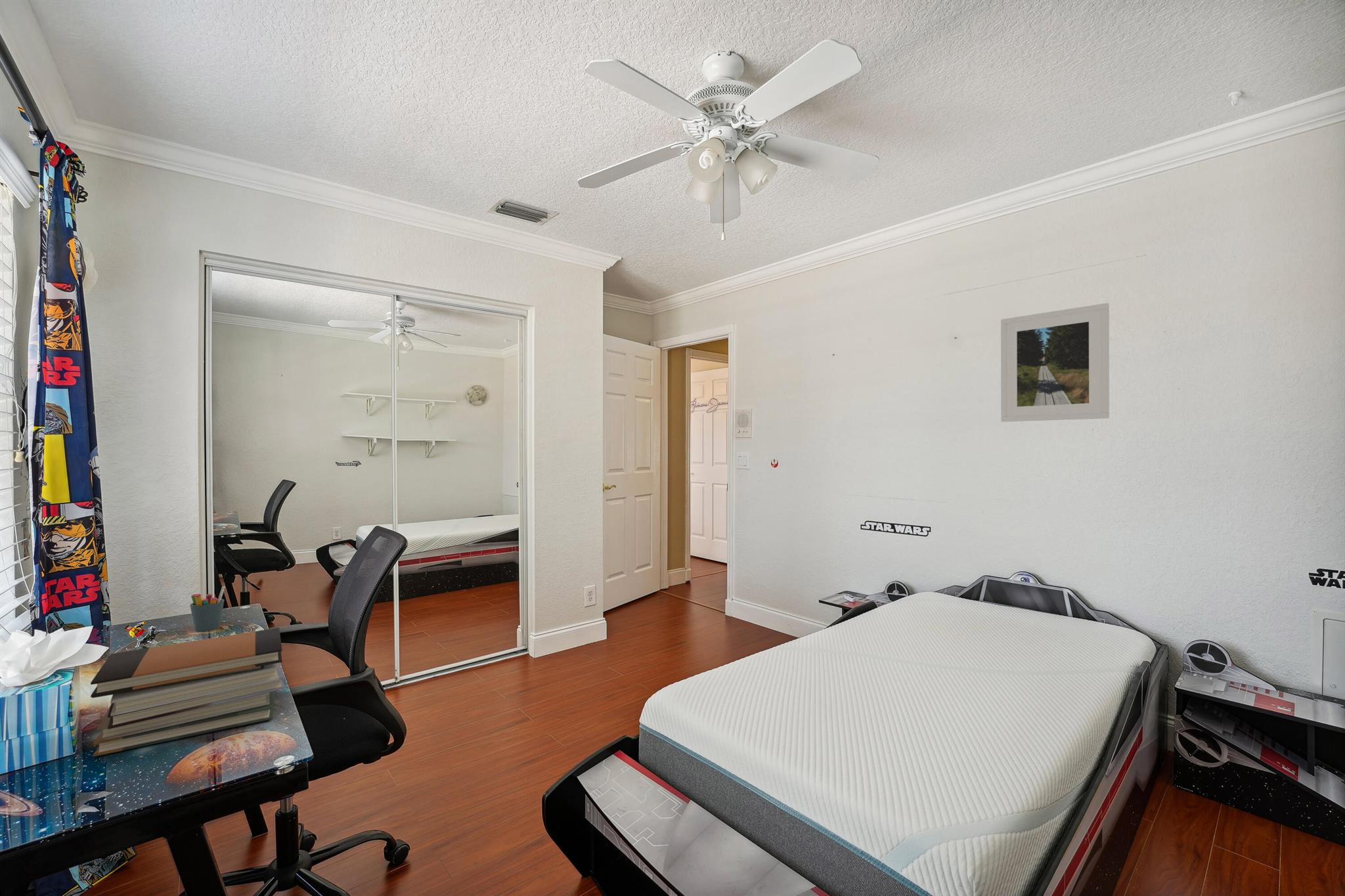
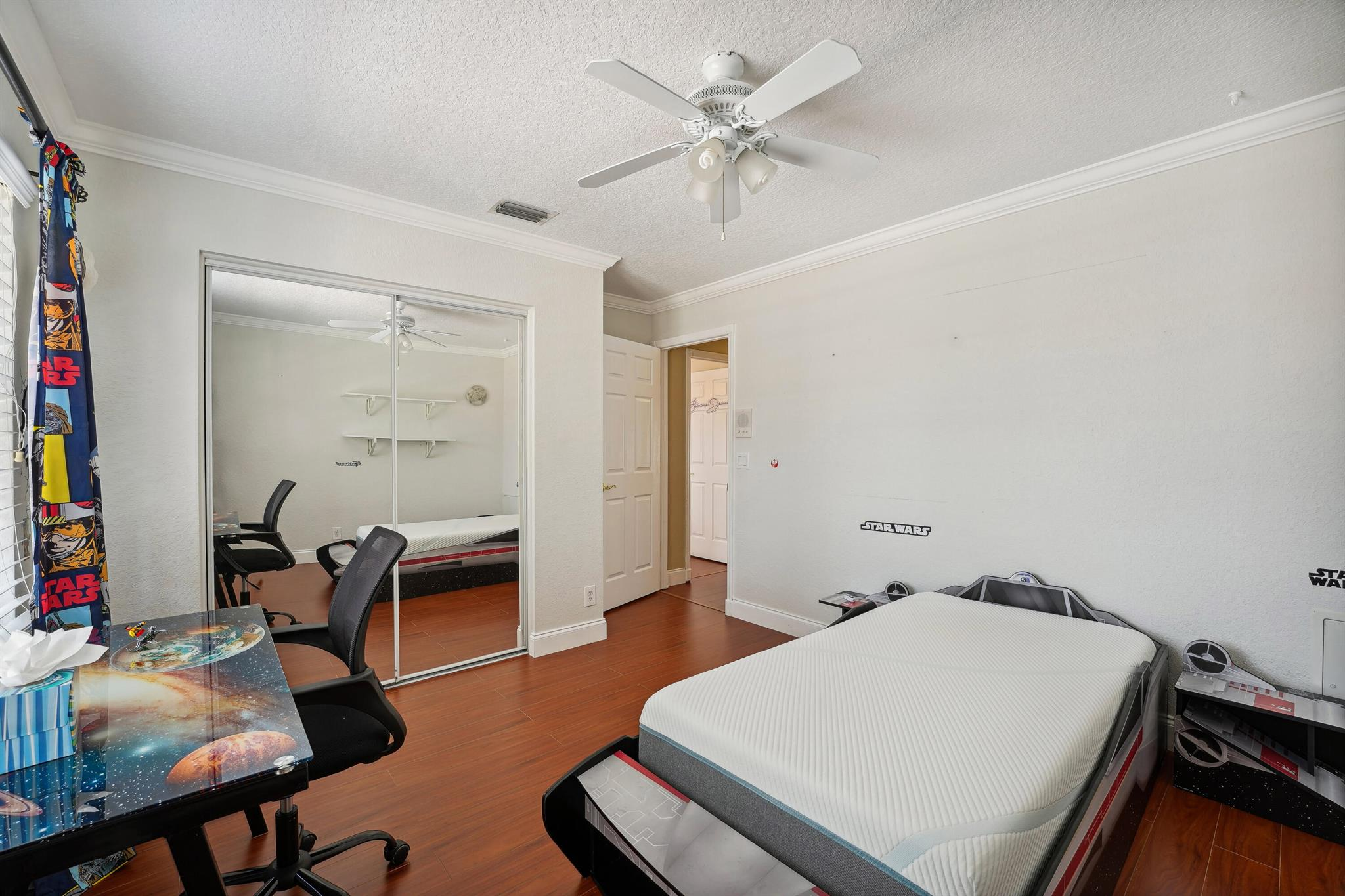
- book stack (198, 685)
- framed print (1051, 366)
- pen holder (207, 608)
